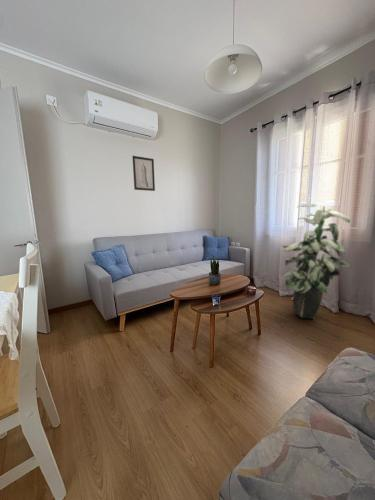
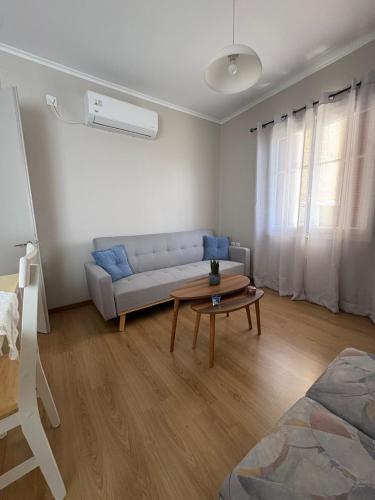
- indoor plant (310, 261)
- wall art (144, 174)
